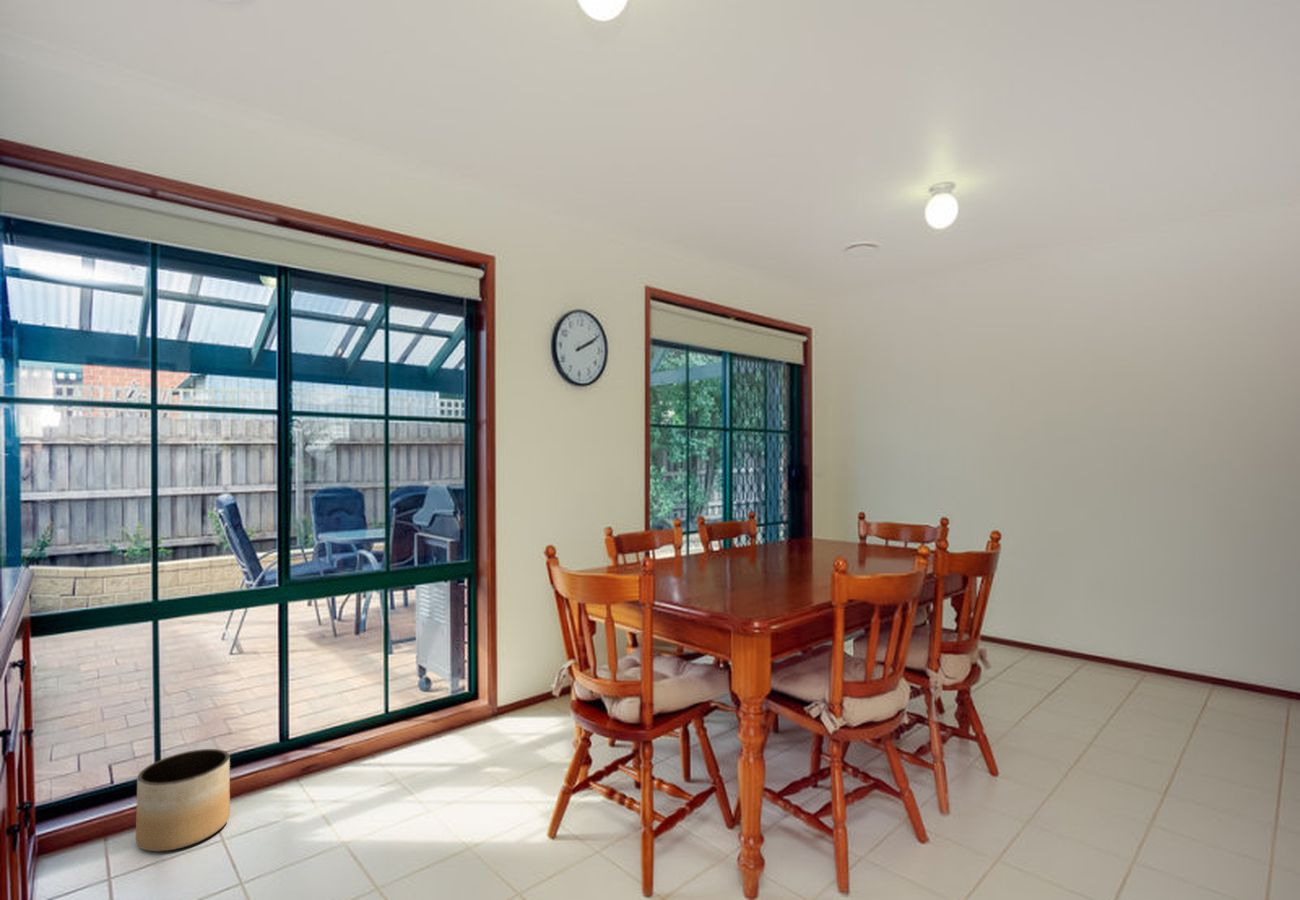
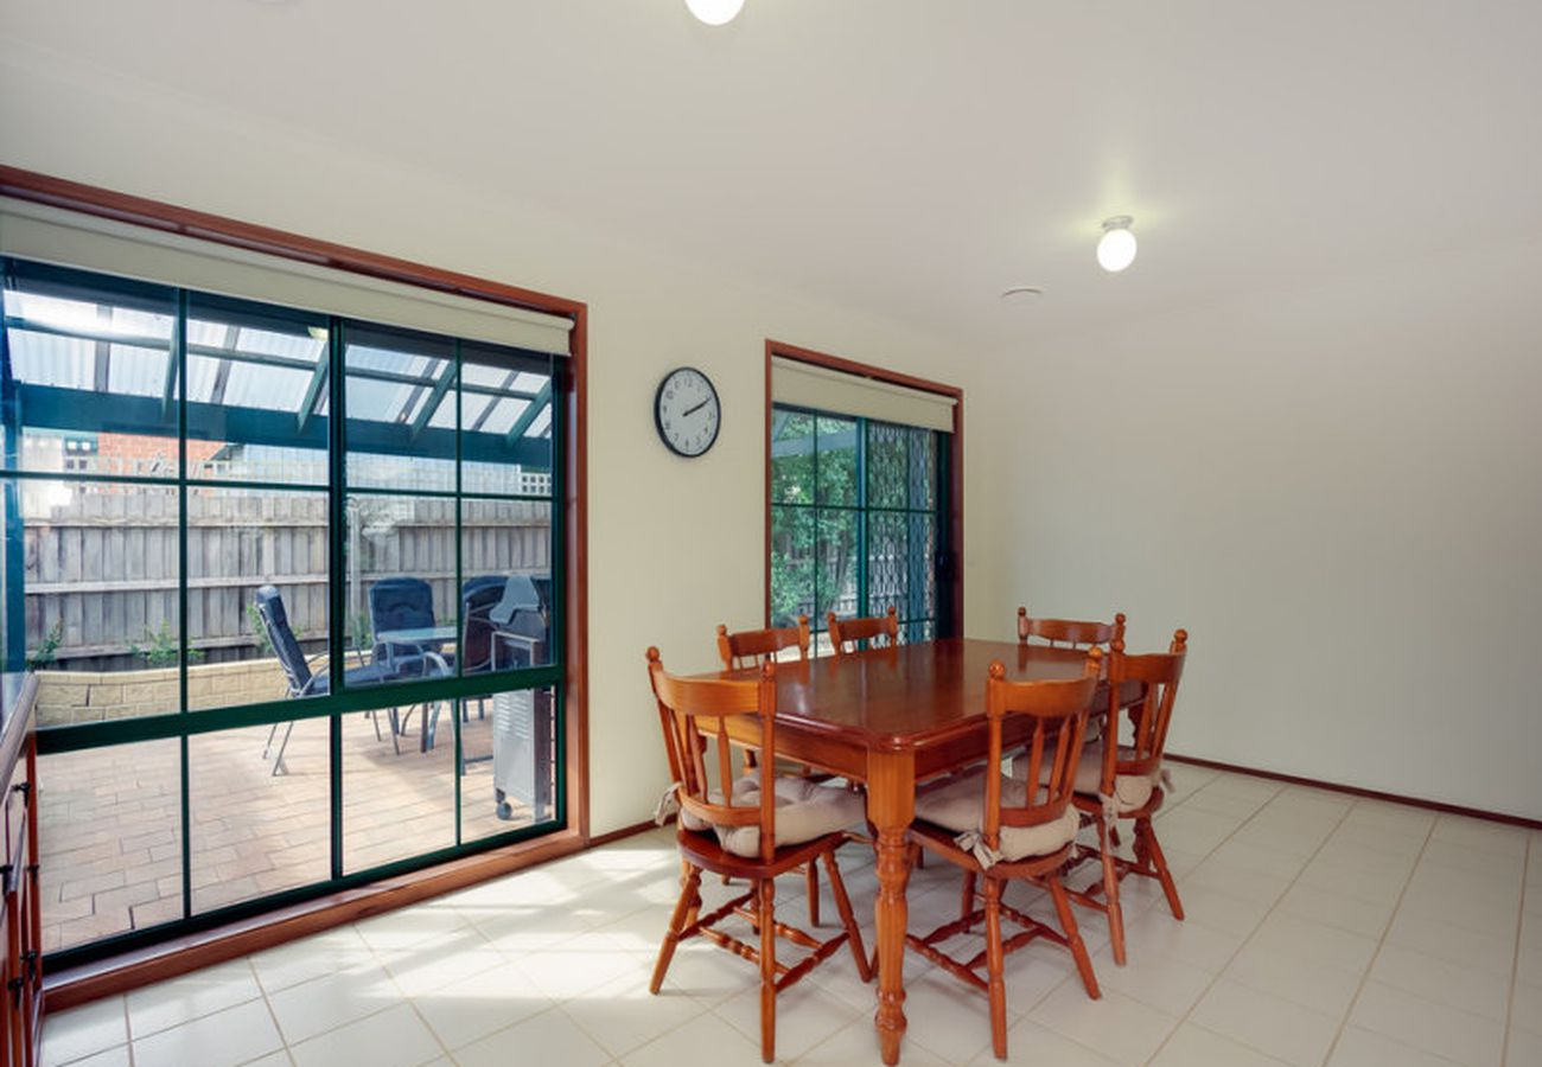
- planter (184, 798)
